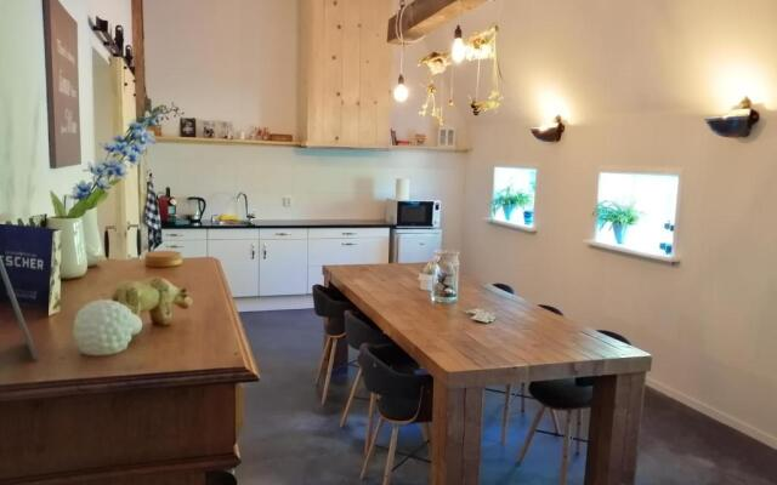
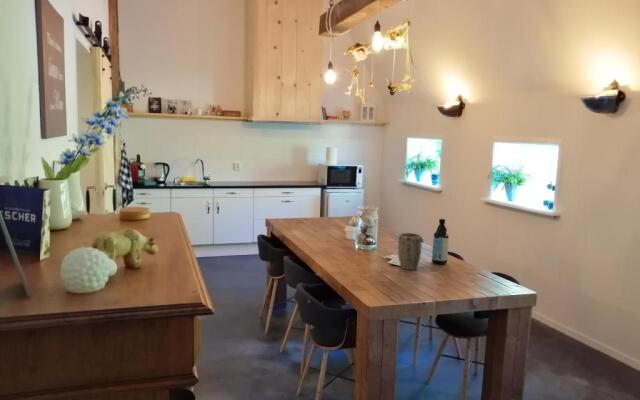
+ plant pot (409, 251)
+ water bottle (440, 241)
